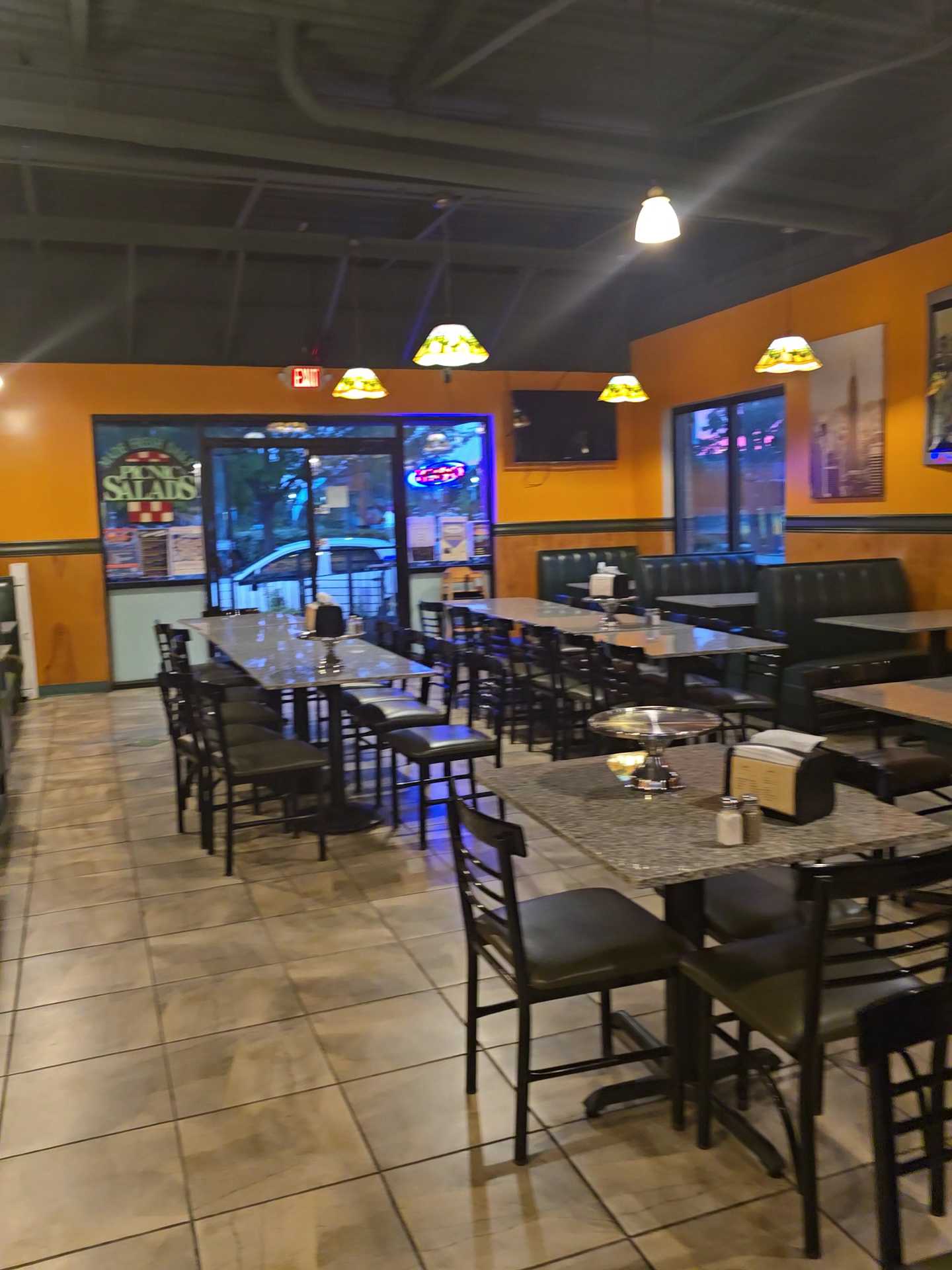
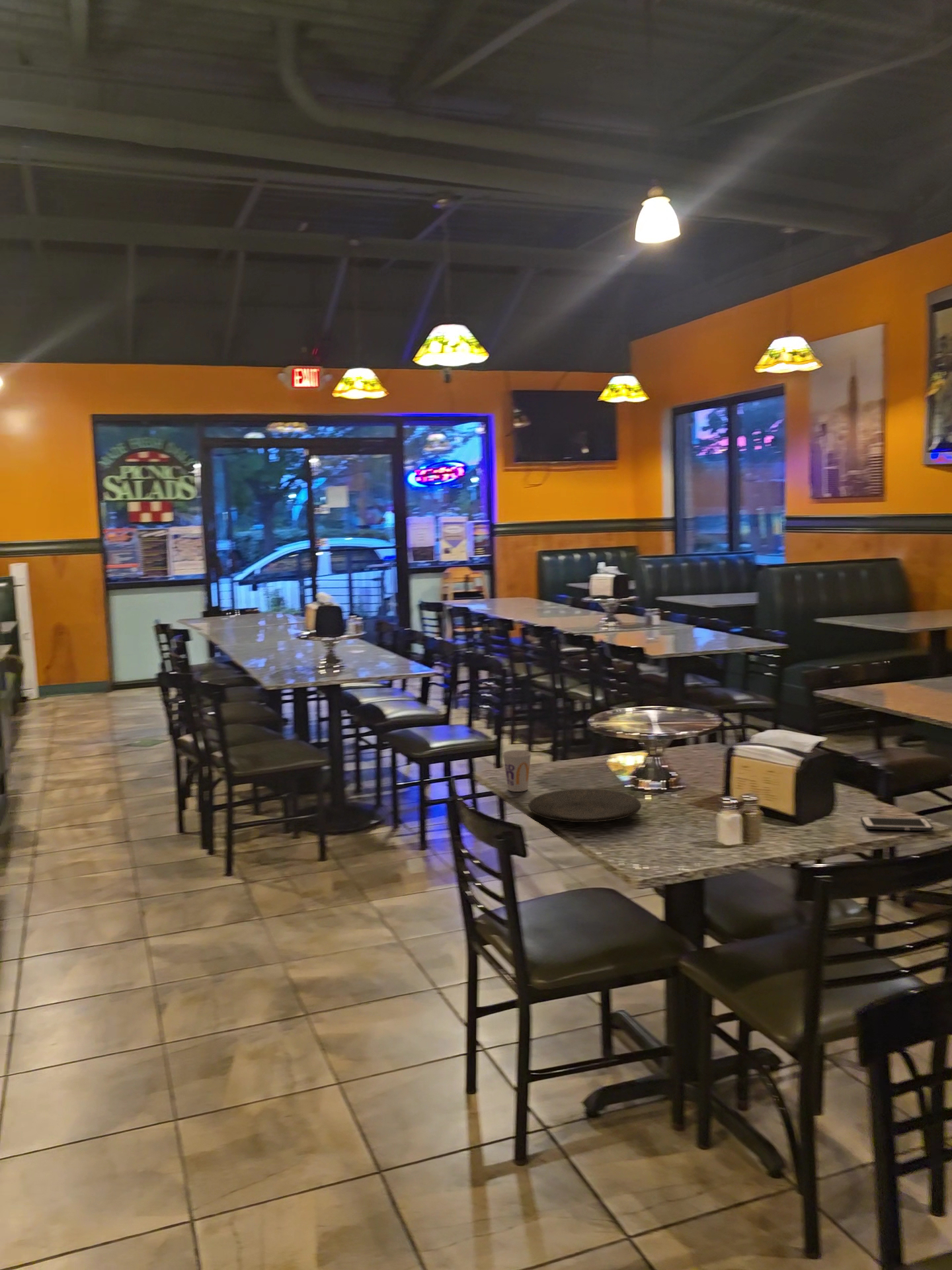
+ cup (517, 771)
+ plate (584, 808)
+ cell phone (896, 824)
